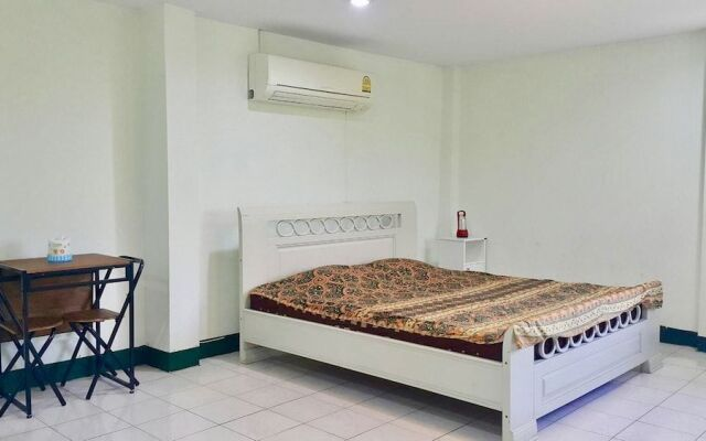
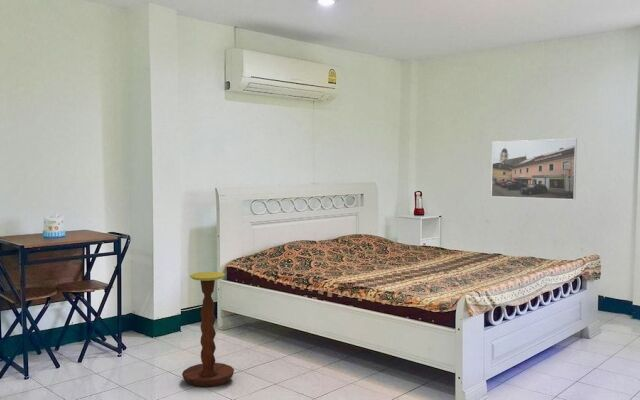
+ side table (208, 327)
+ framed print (531, 169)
